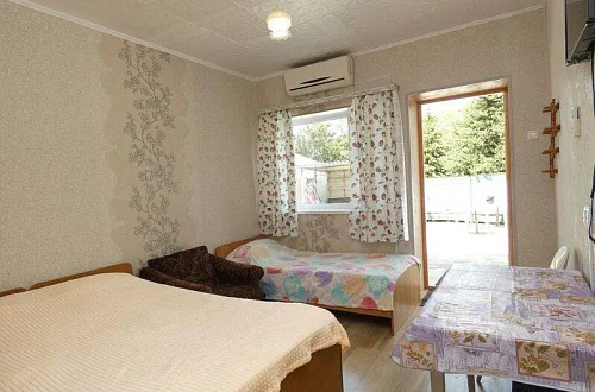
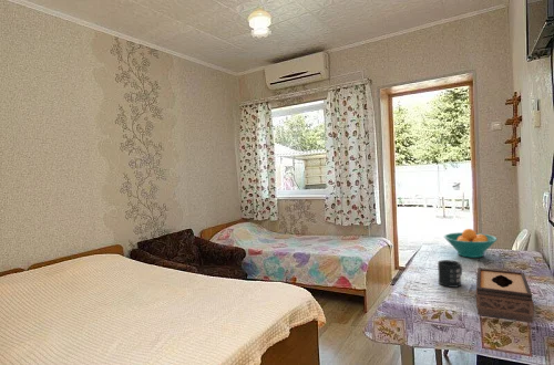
+ fruit bowl (470, 241)
+ mug (452, 272)
+ tissue box (502, 292)
